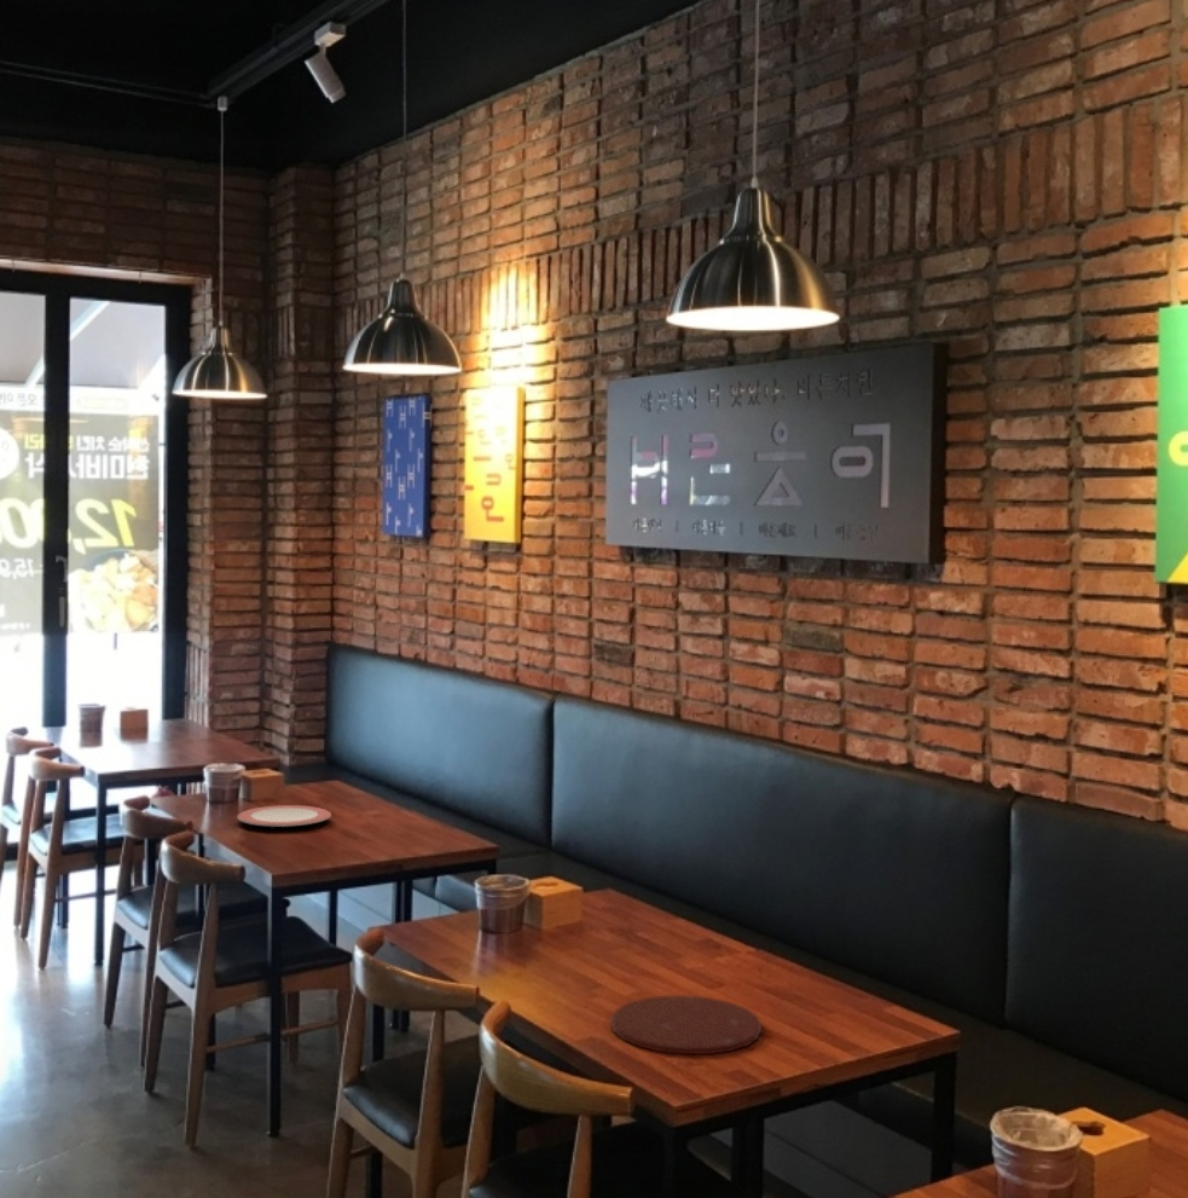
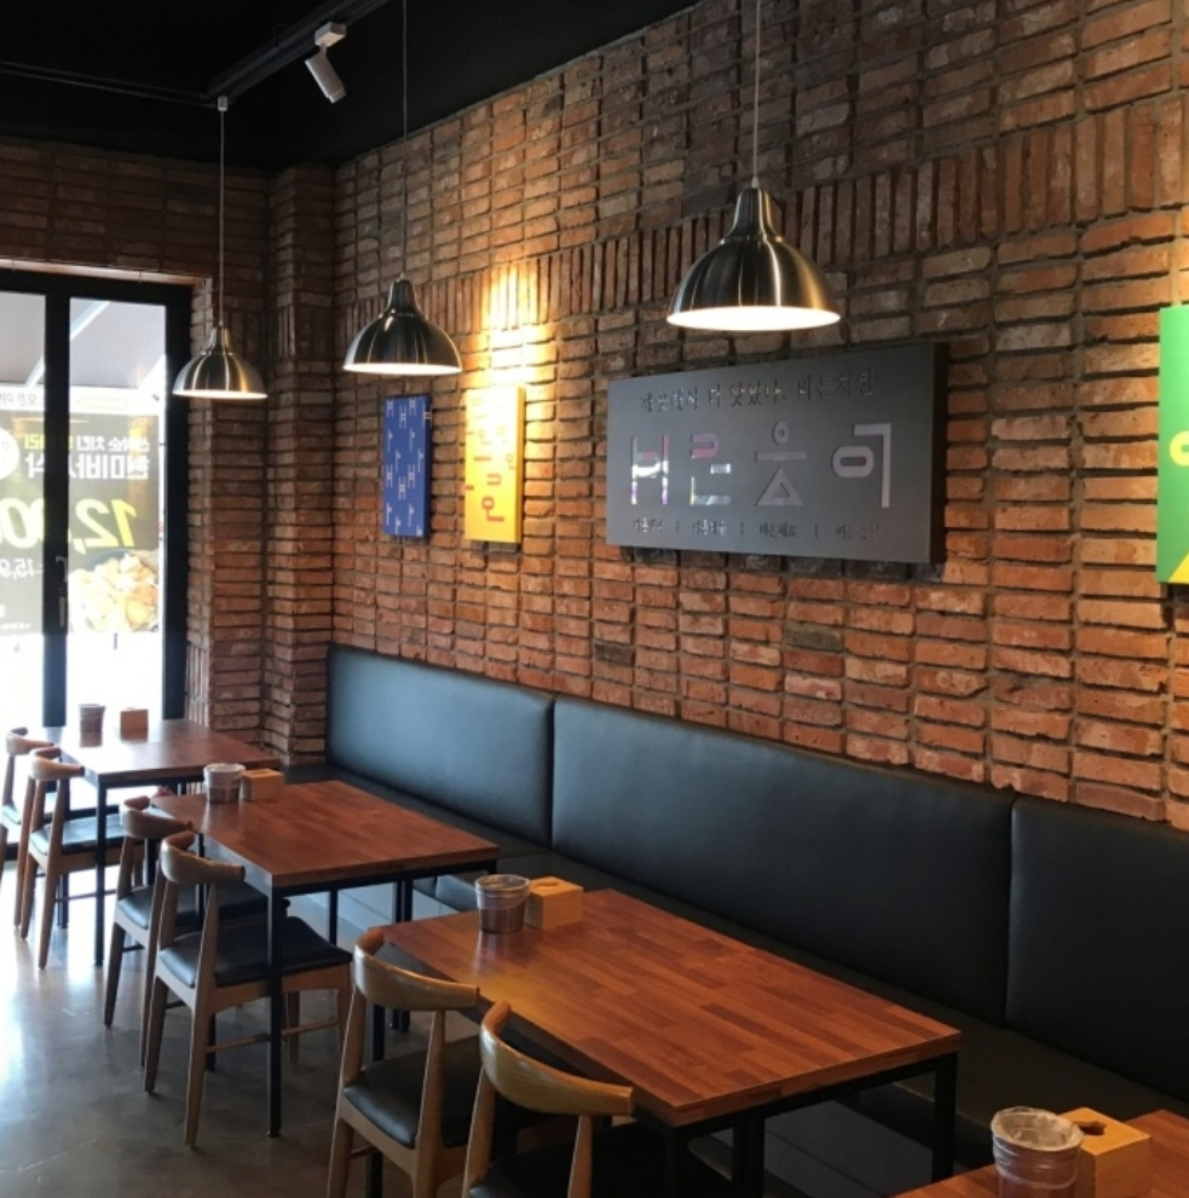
- plate (685, 1023)
- plate (284, 817)
